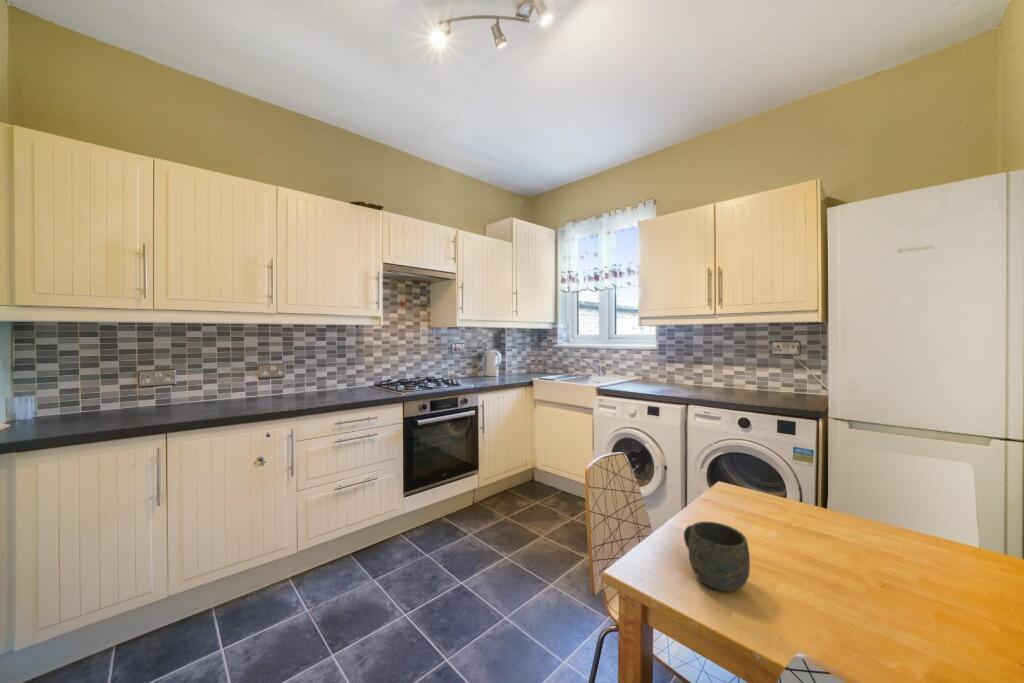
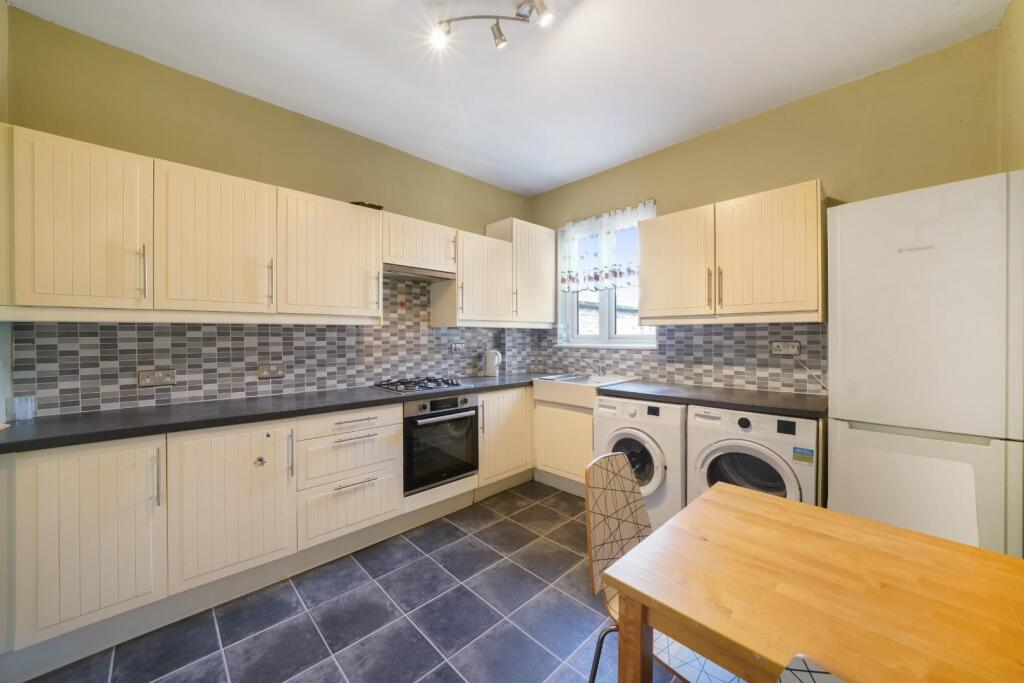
- mug (711, 553)
